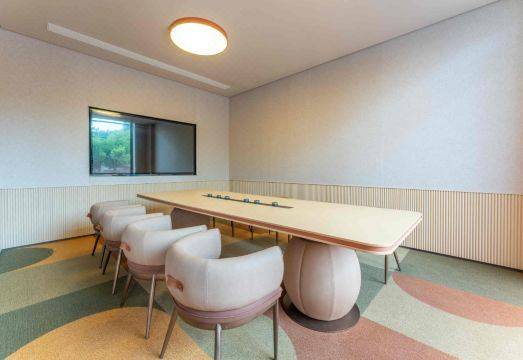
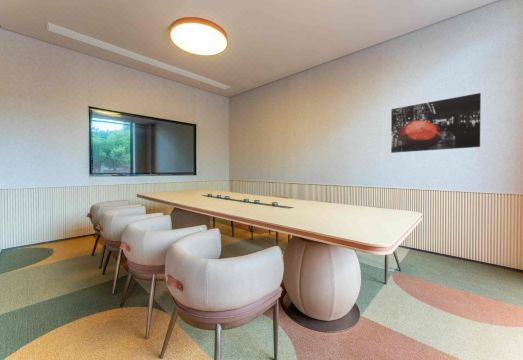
+ wall art (431, 126)
